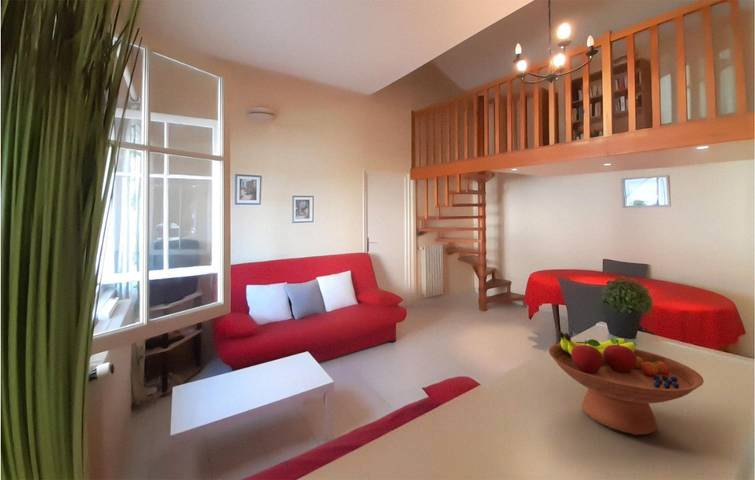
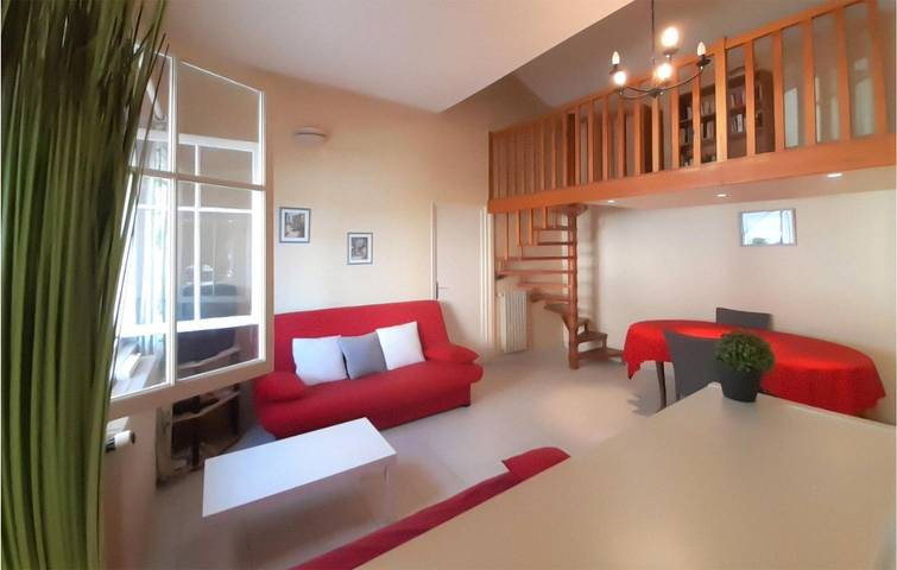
- fruit bowl (616, 378)
